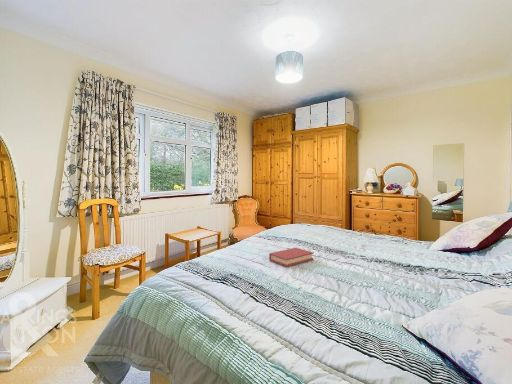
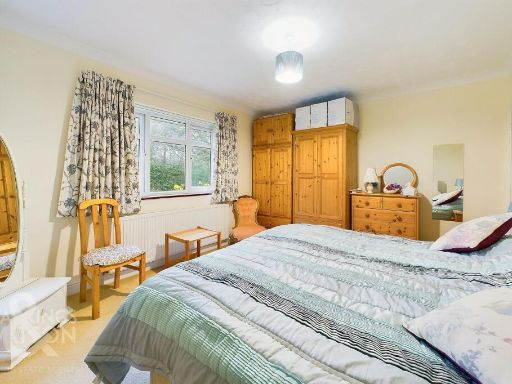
- book (291, 256)
